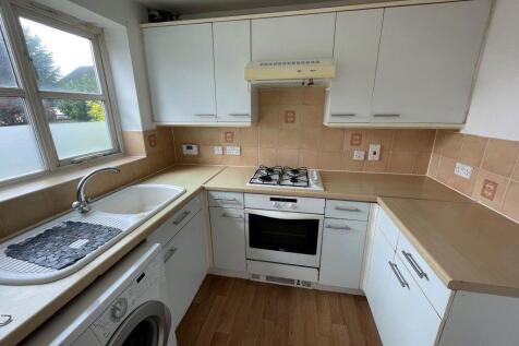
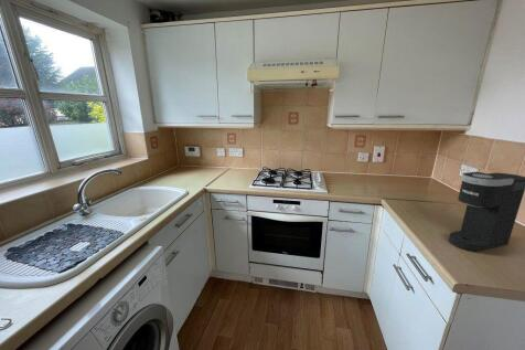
+ coffee maker (485, 209)
